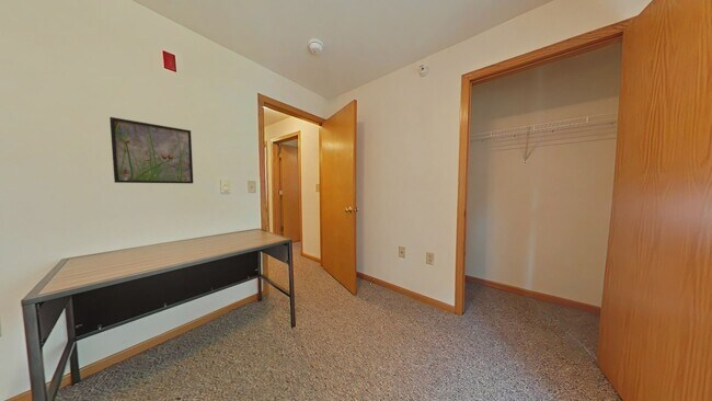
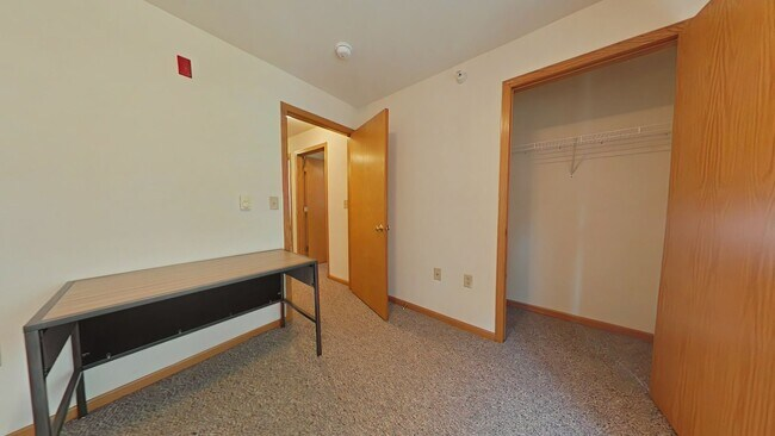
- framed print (156, 153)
